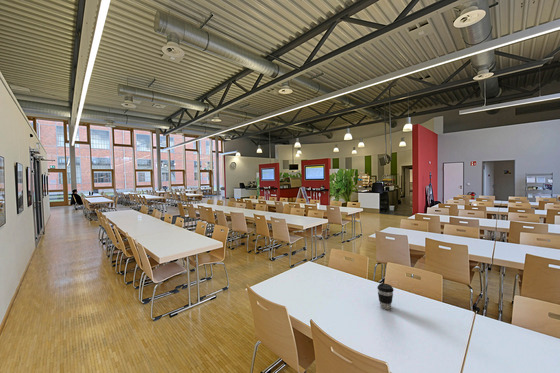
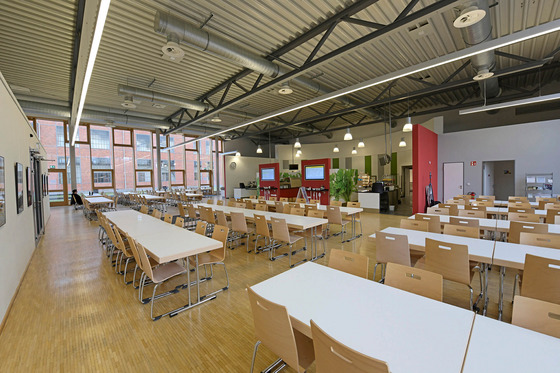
- coffee cup (385, 296)
